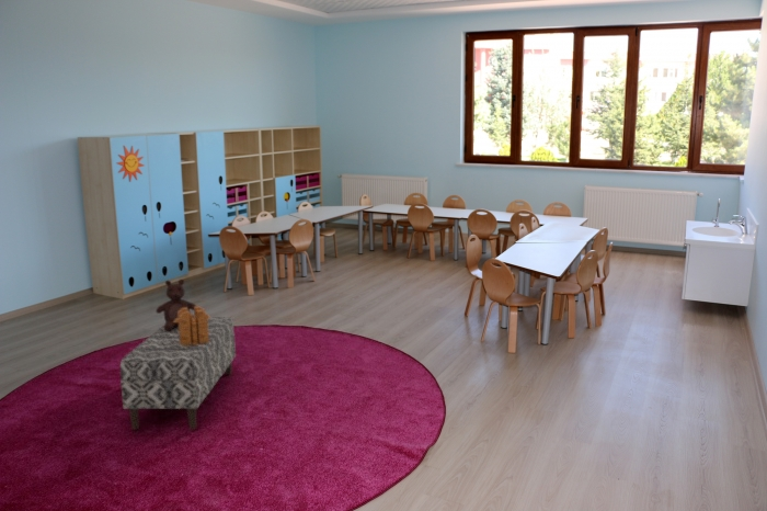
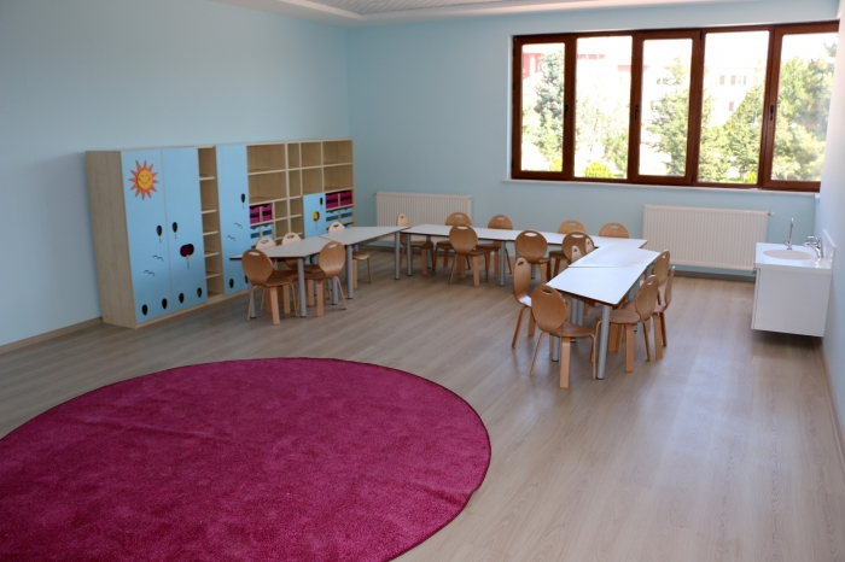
- bench (184, 367)
- teddy bear (175, 304)
- wooden block set (192, 325)
